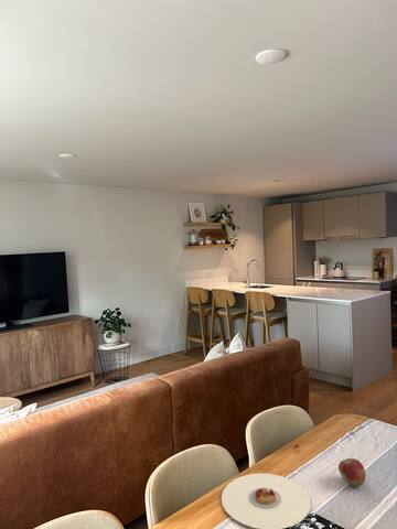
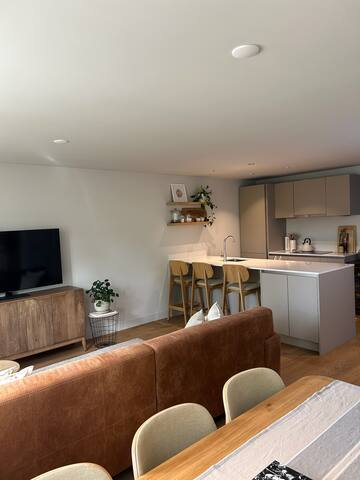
- fruit (352, 471)
- plate (265, 495)
